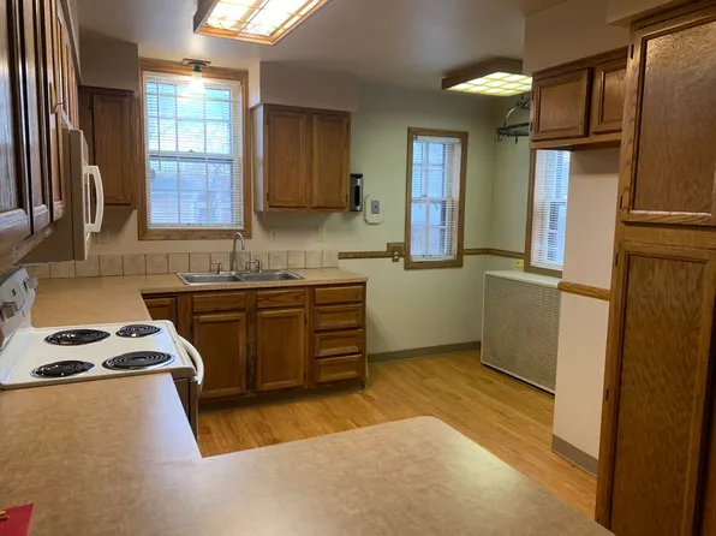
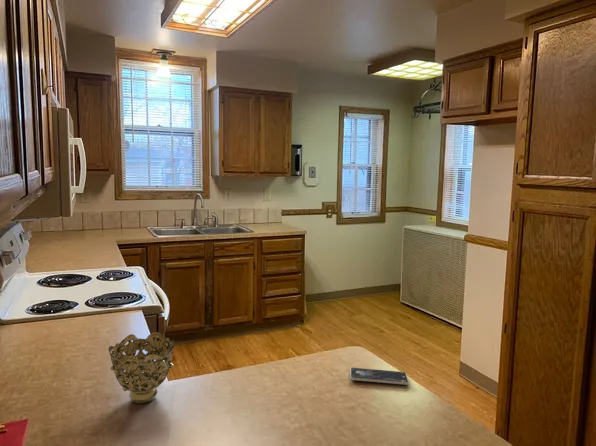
+ decorative bowl (142, 370)
+ smartphone (378, 375)
